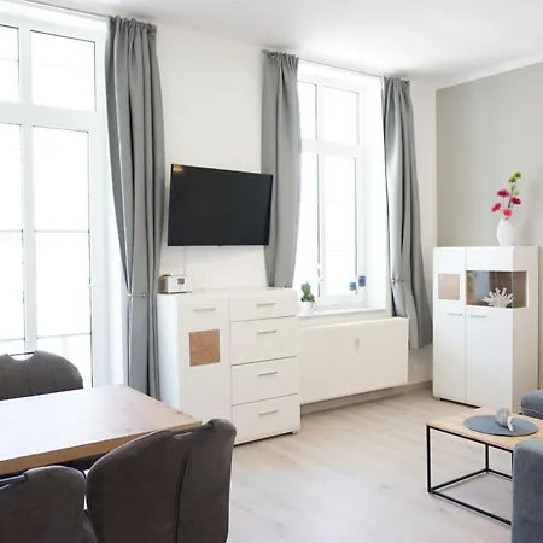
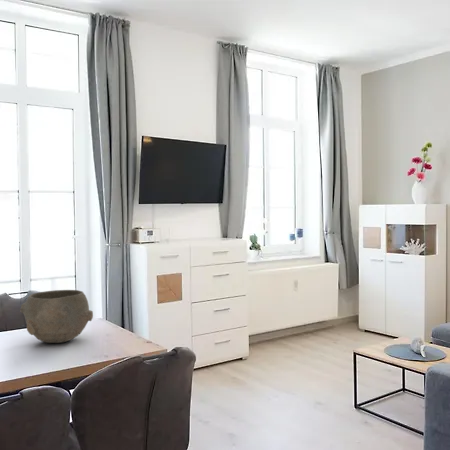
+ bowl (58, 317)
